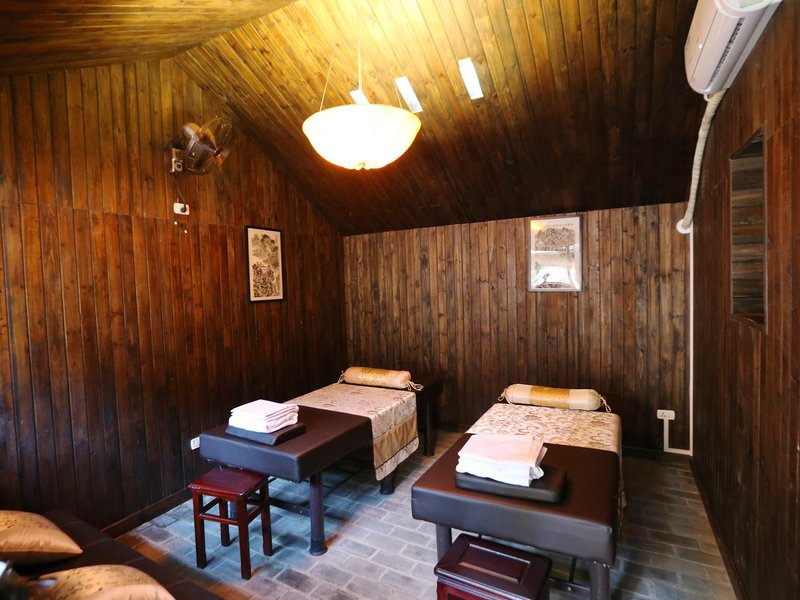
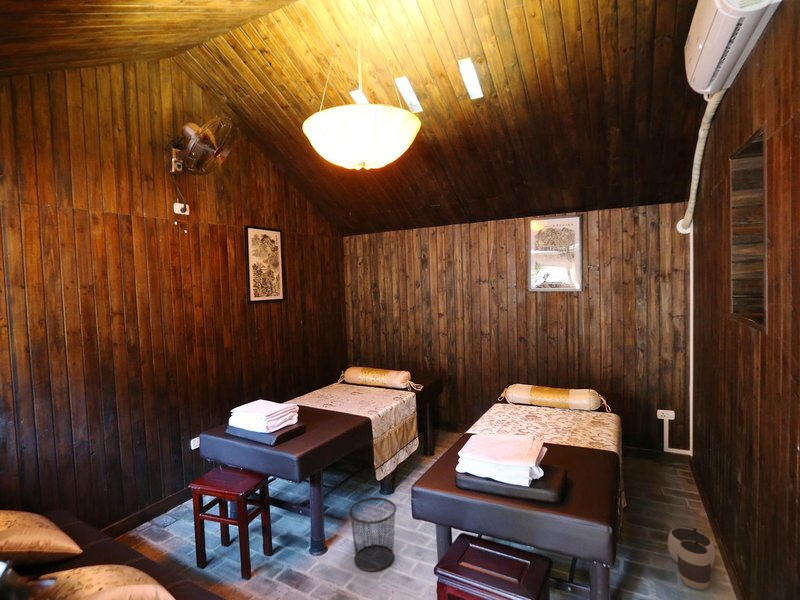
+ waste bin (373, 533)
+ waste basket (691, 551)
